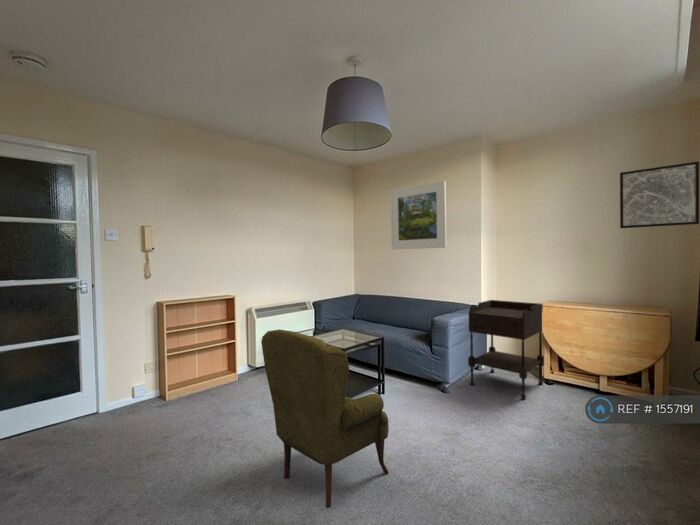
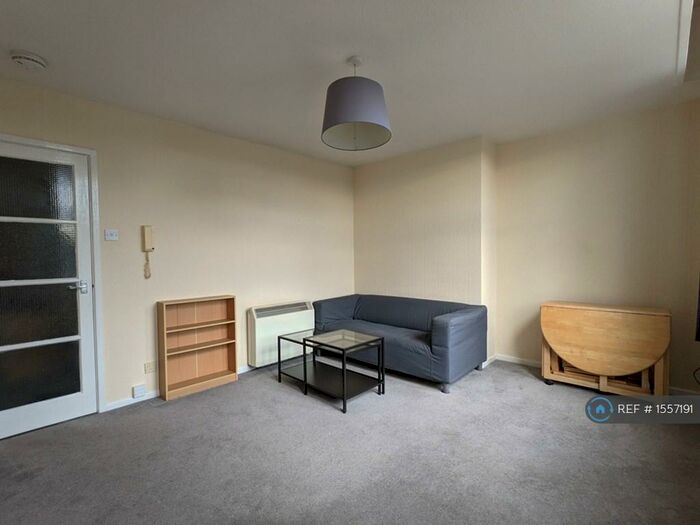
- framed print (416, 217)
- armchair (330, 399)
- wall art (657, 196)
- side table (507, 337)
